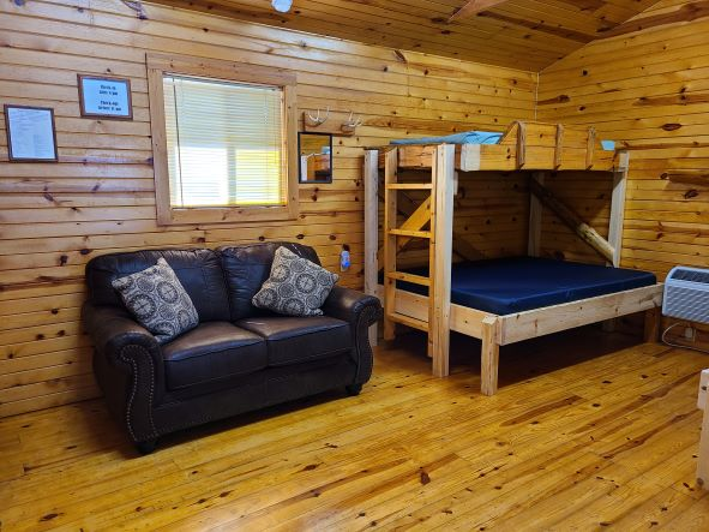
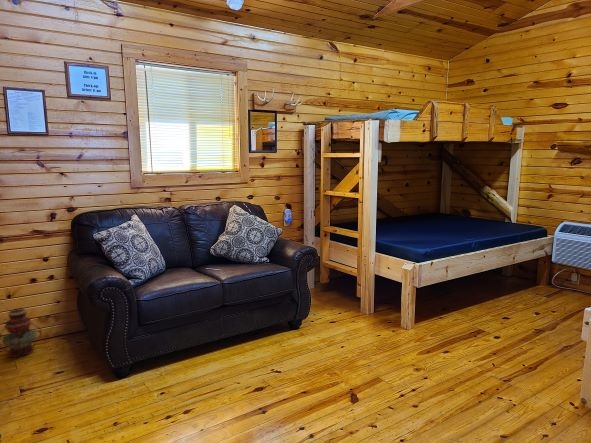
+ lantern (19, 332)
